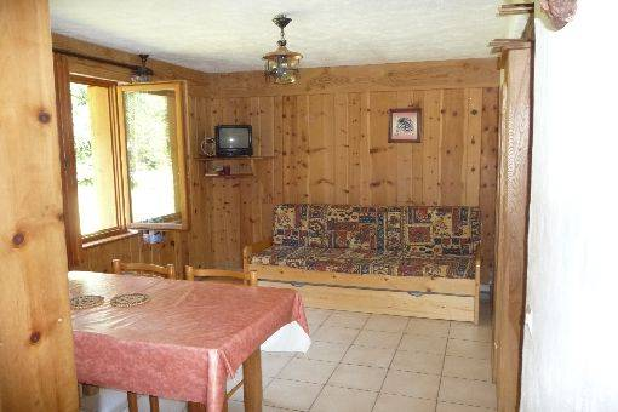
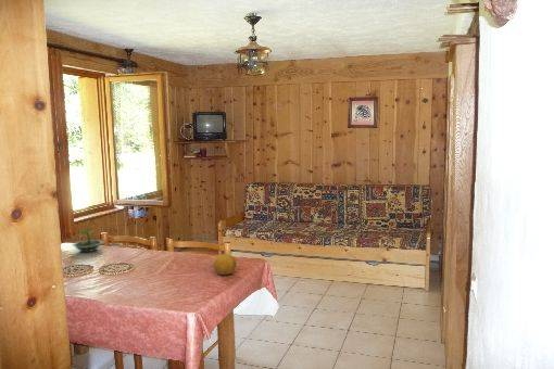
+ fruit (225, 264)
+ terrarium (88, 227)
